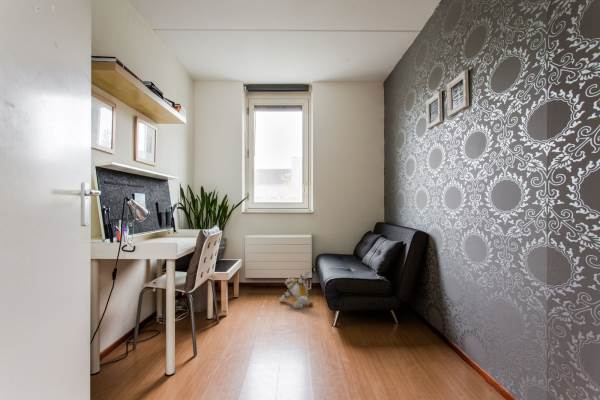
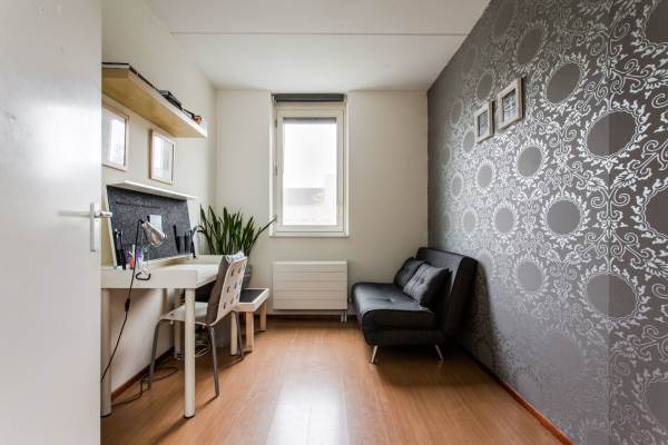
- plush toy (296, 287)
